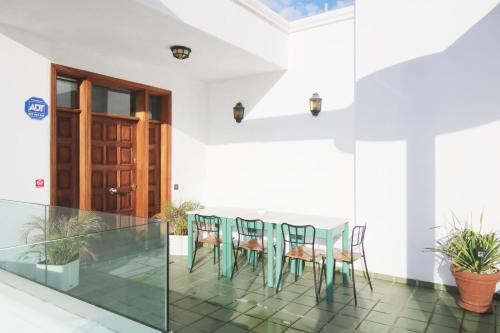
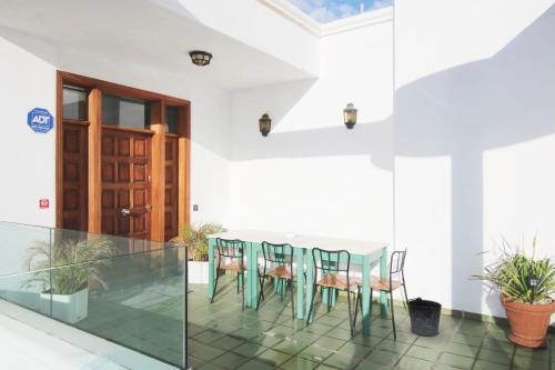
+ bucket (423, 316)
